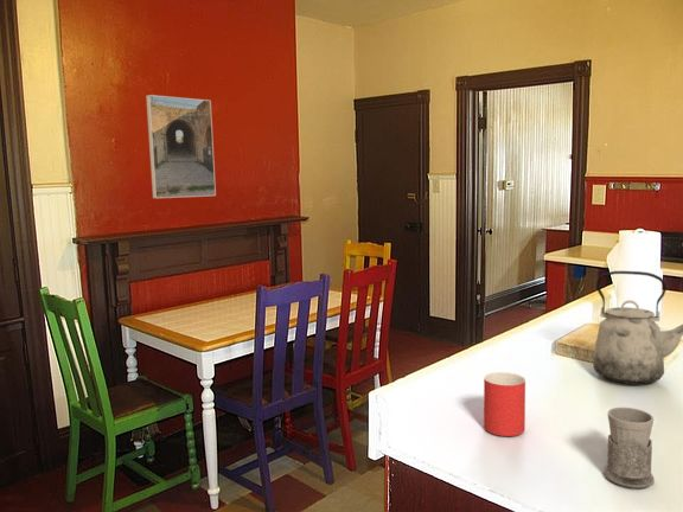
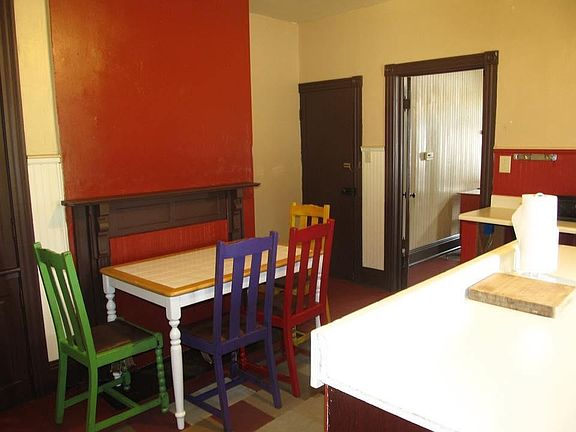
- kettle (643, 326)
- mug (627, 440)
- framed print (181, 147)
- mug (508, 399)
